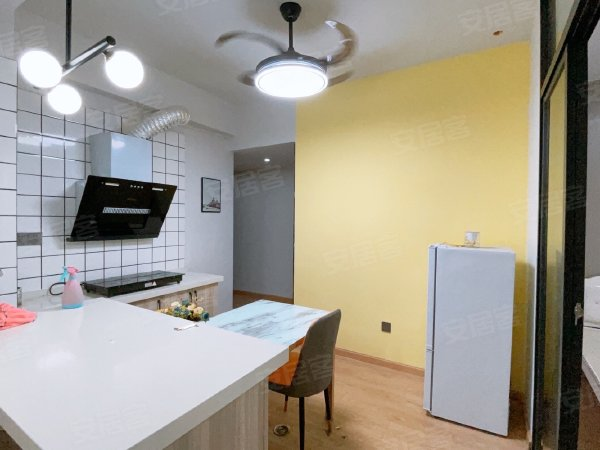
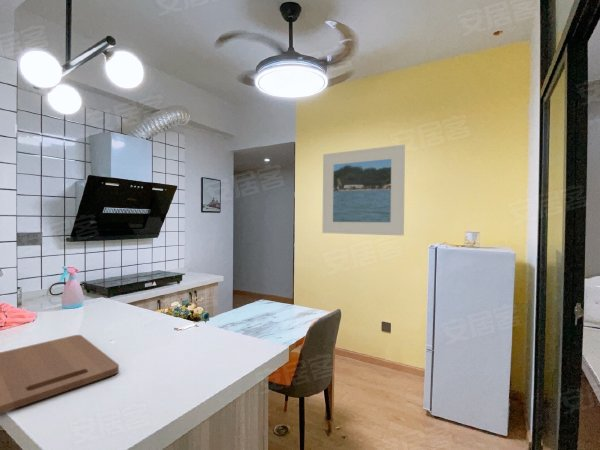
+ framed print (360, 192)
+ cutting board (45, 365)
